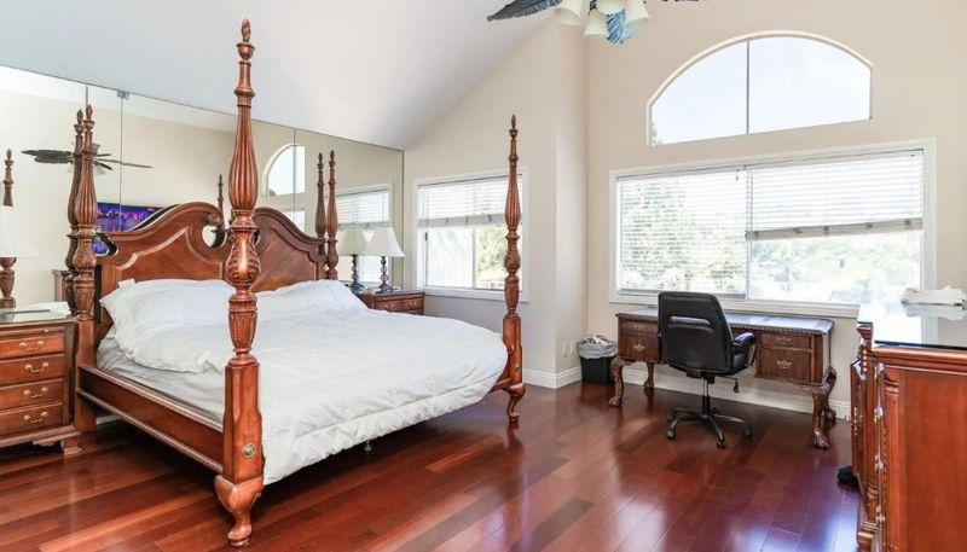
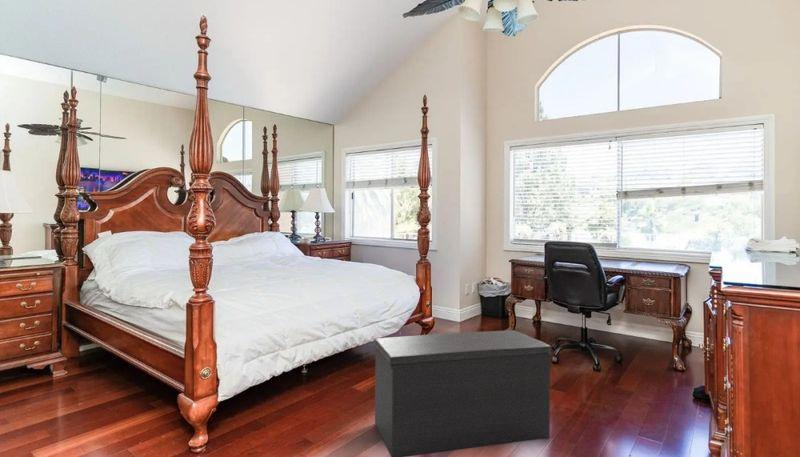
+ bench (459, 385)
